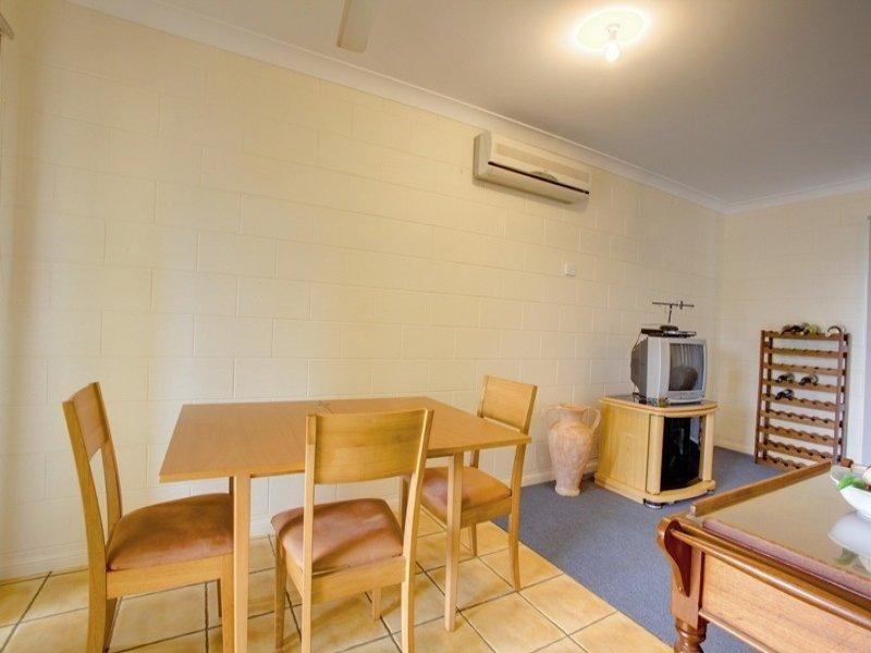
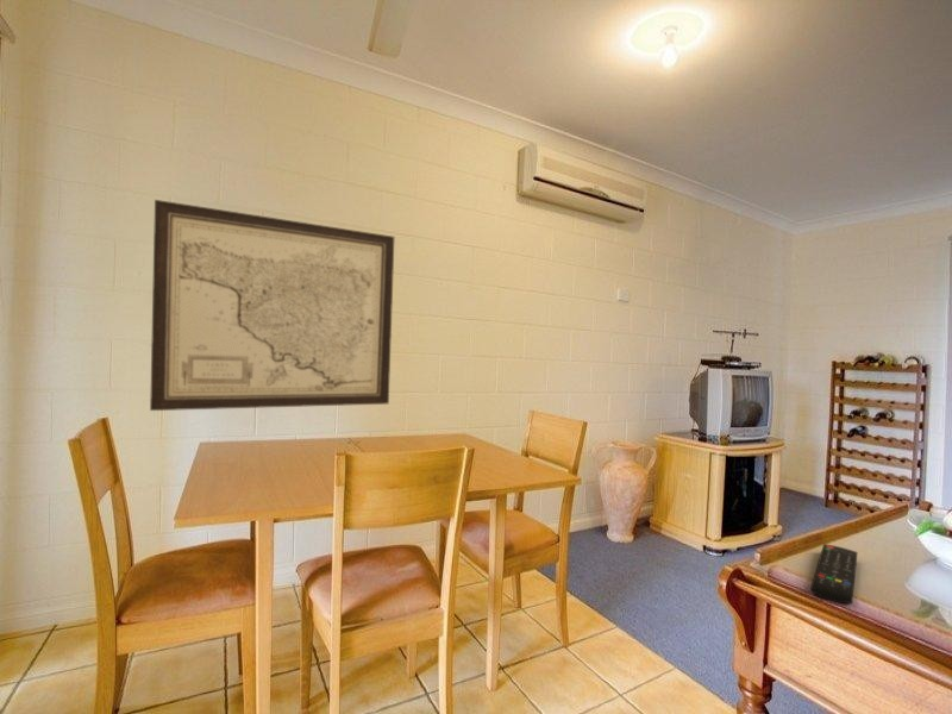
+ remote control (835, 570)
+ wall art (284, 314)
